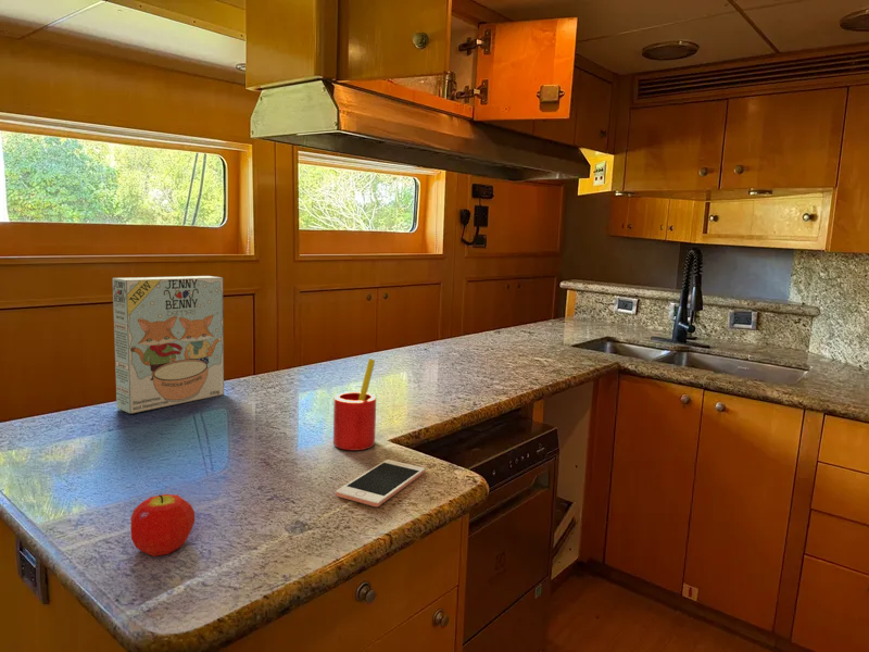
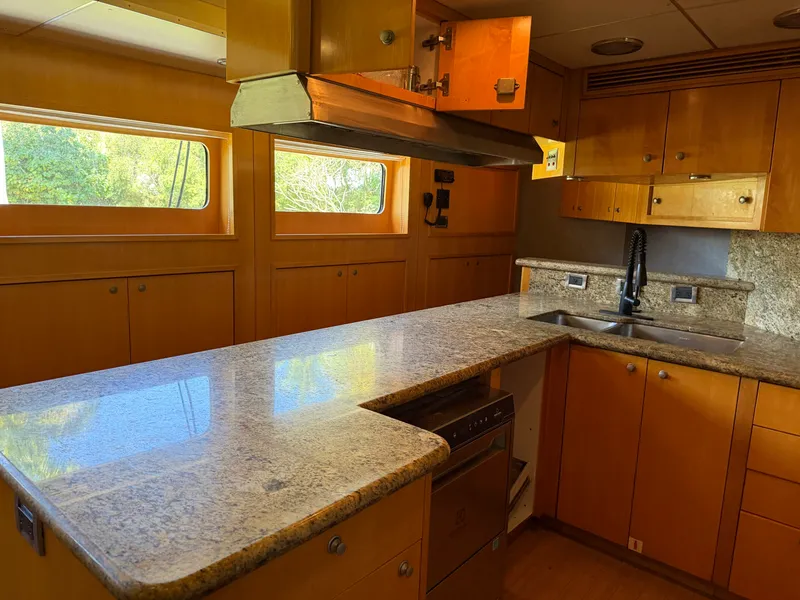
- cell phone (382, 480)
- cereal box (172, 340)
- fruit (162, 521)
- straw (357, 402)
